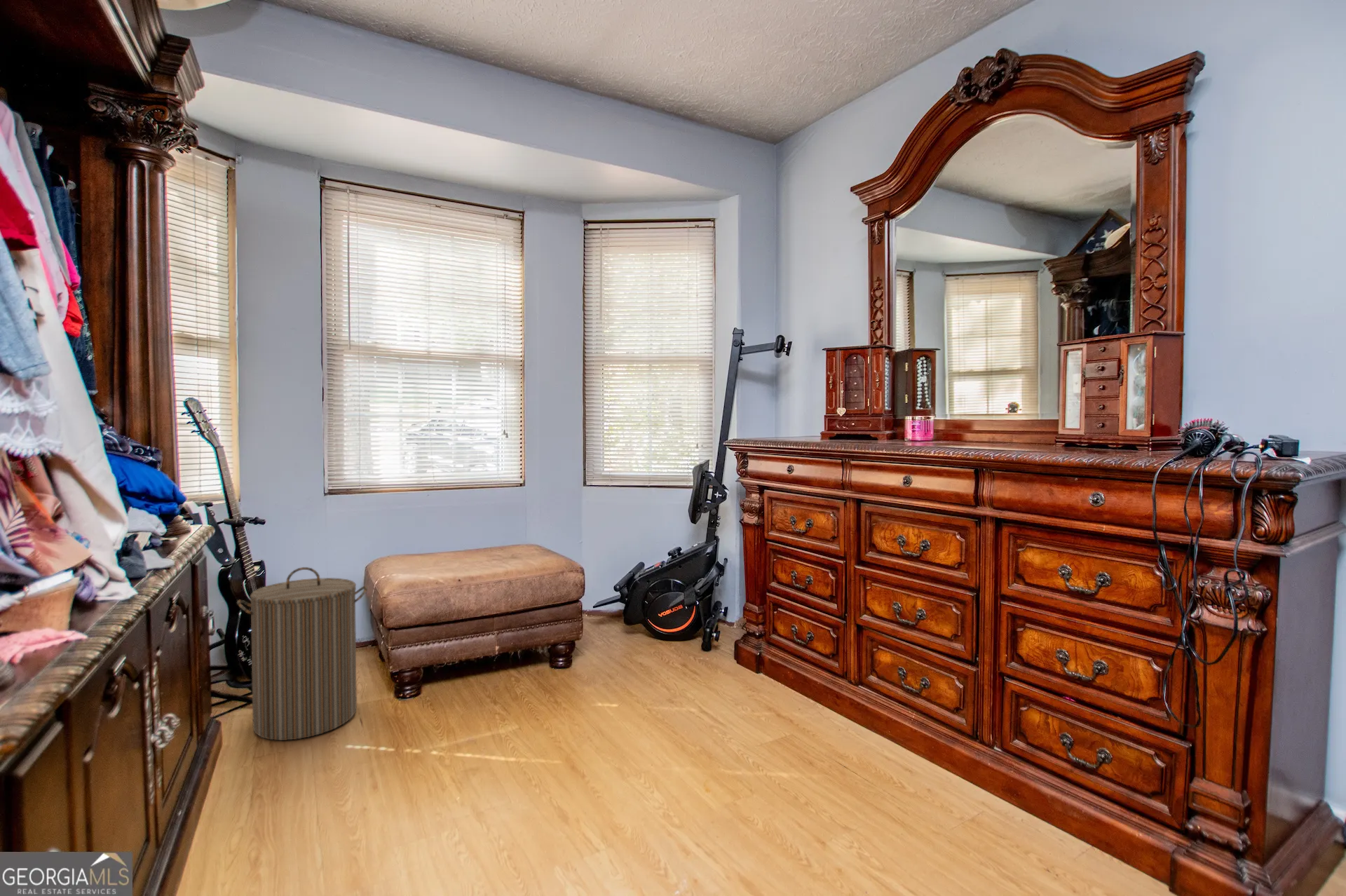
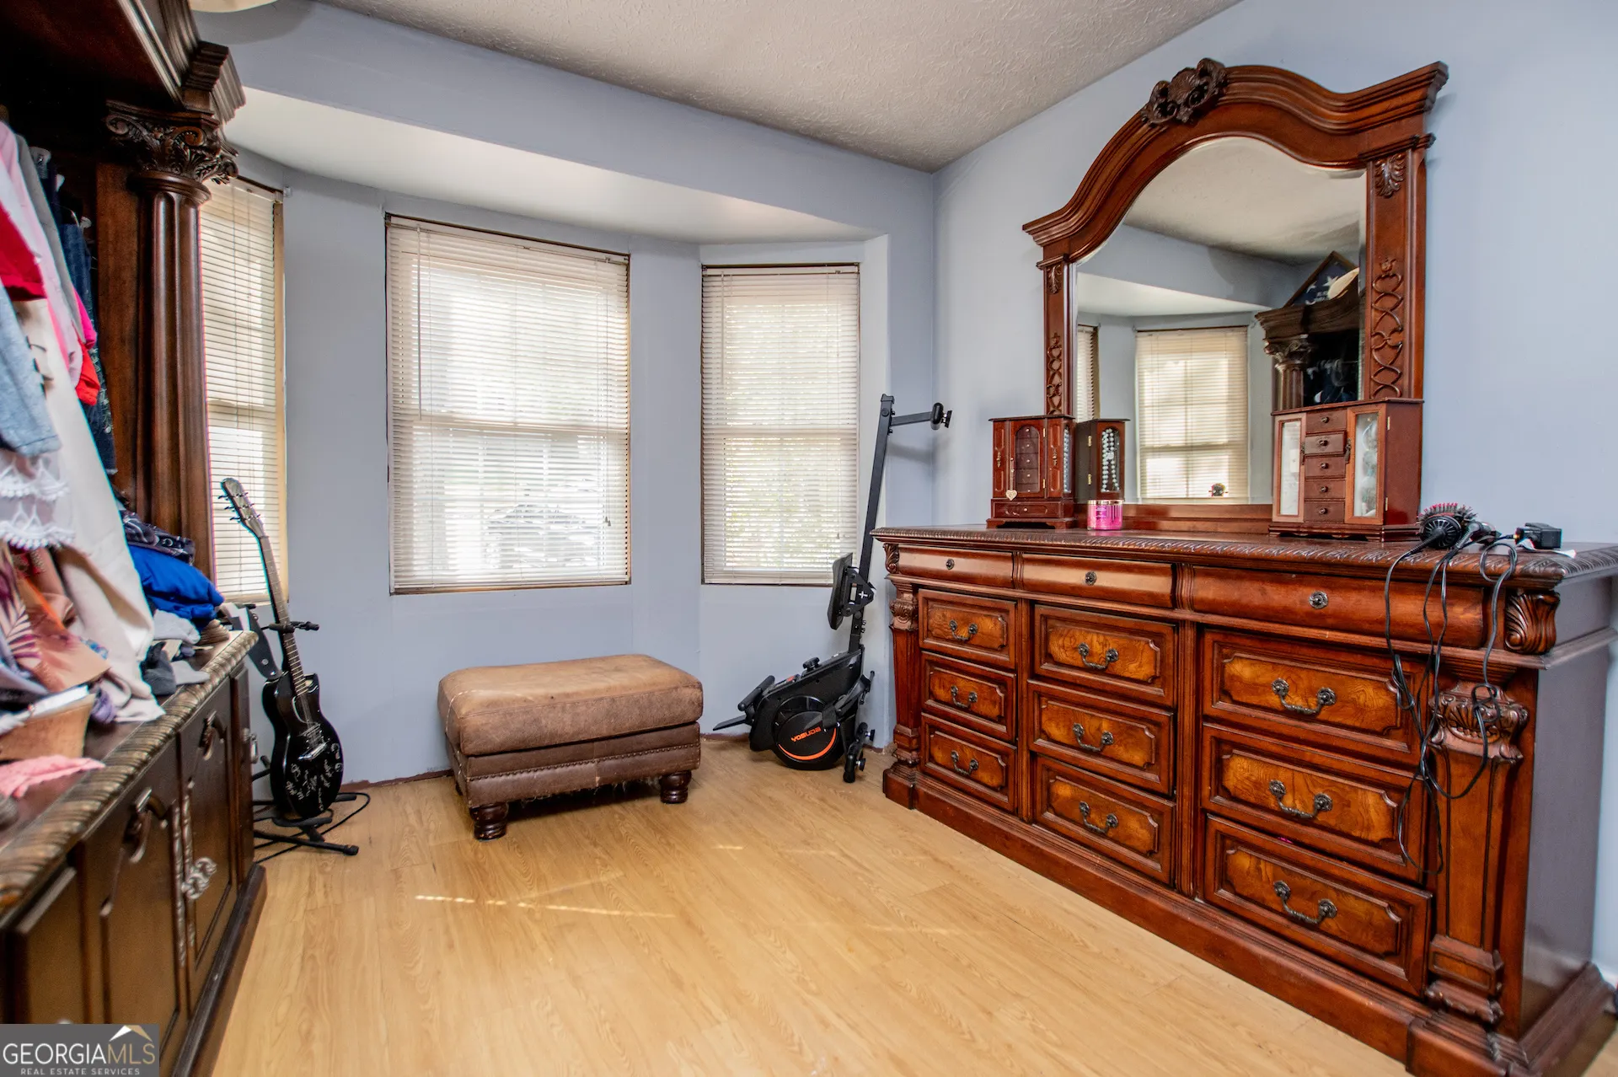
- laundry hamper (306, 643)
